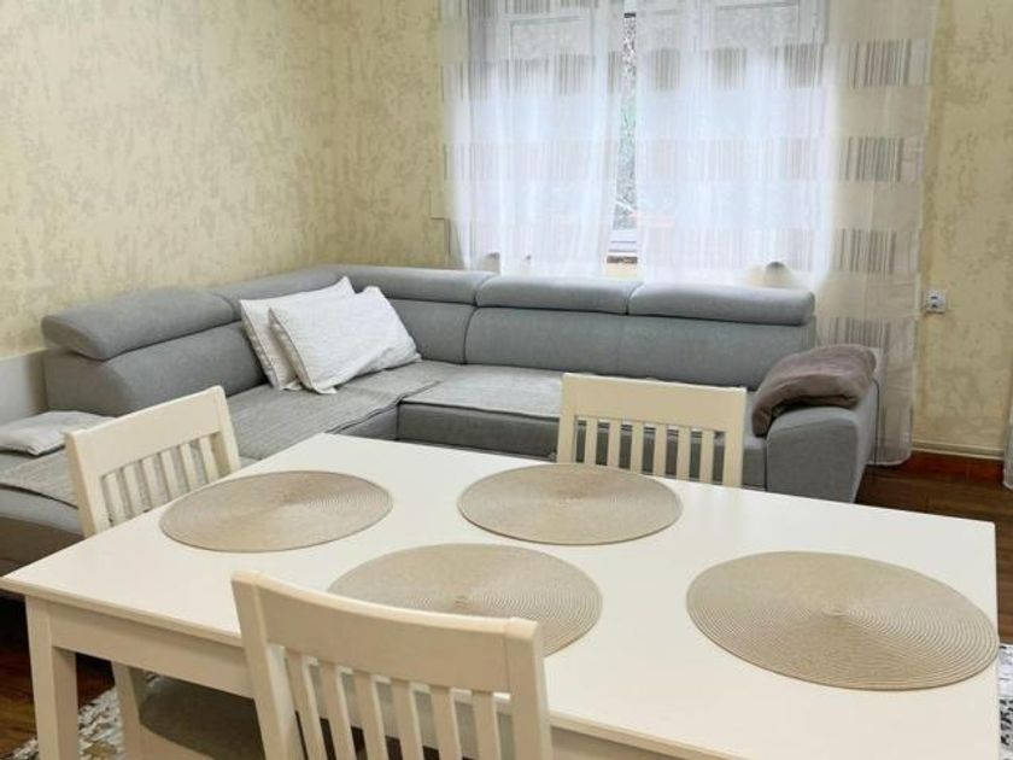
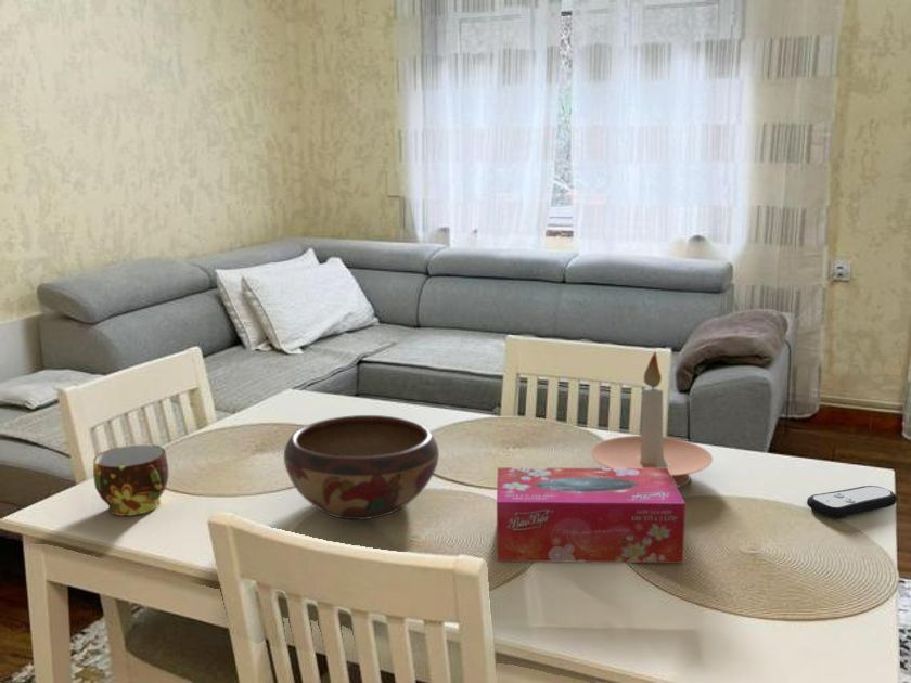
+ cup (136, 481)
+ decorative bowl (362, 468)
+ tissue box (585, 513)
+ remote control (852, 500)
+ candle holder (652, 414)
